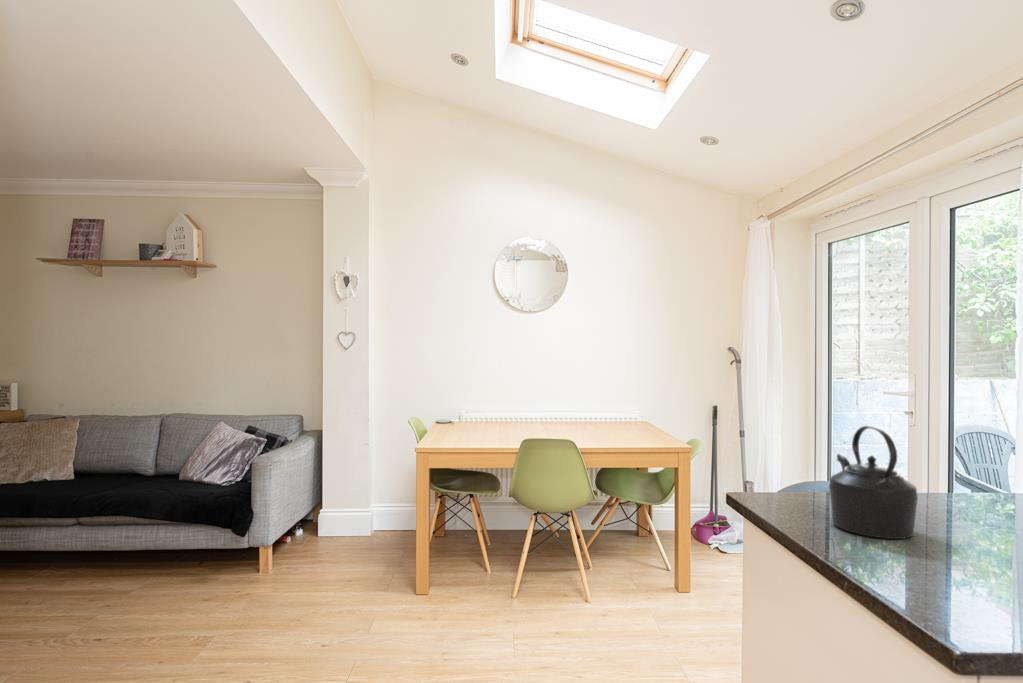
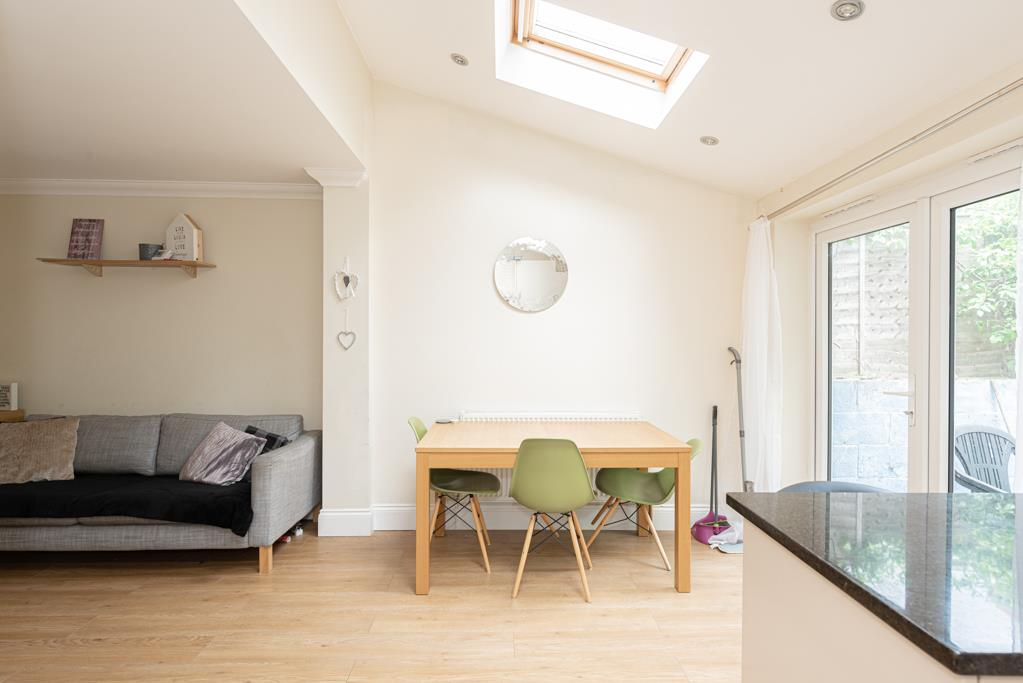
- kettle (863, 473)
